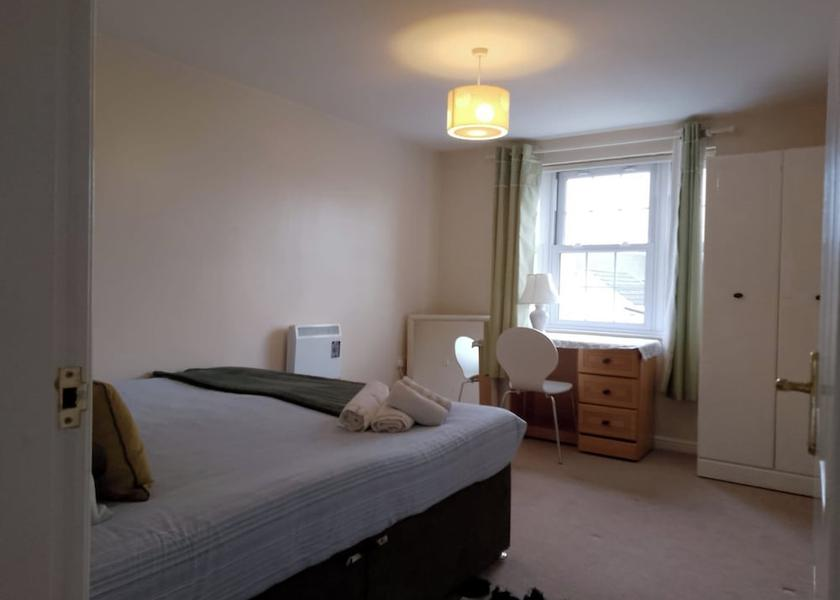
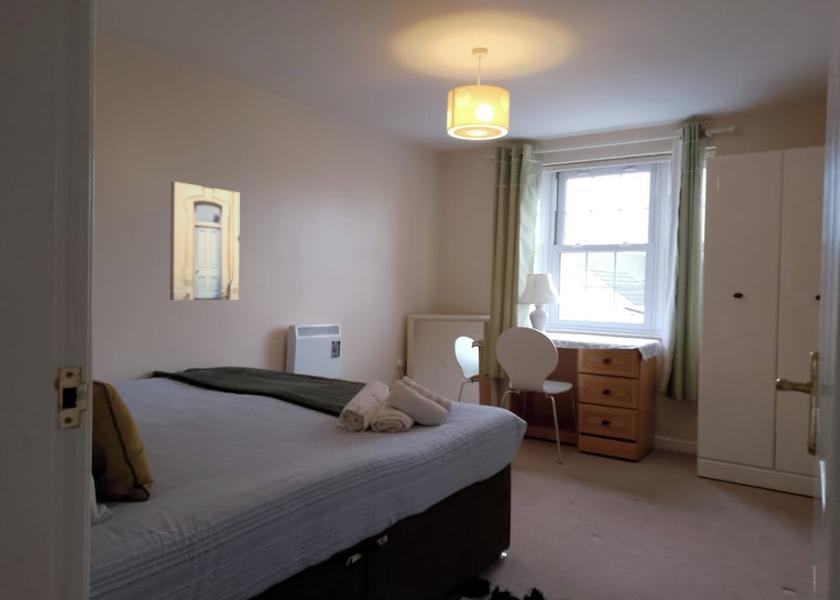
+ wall art (206, 243)
